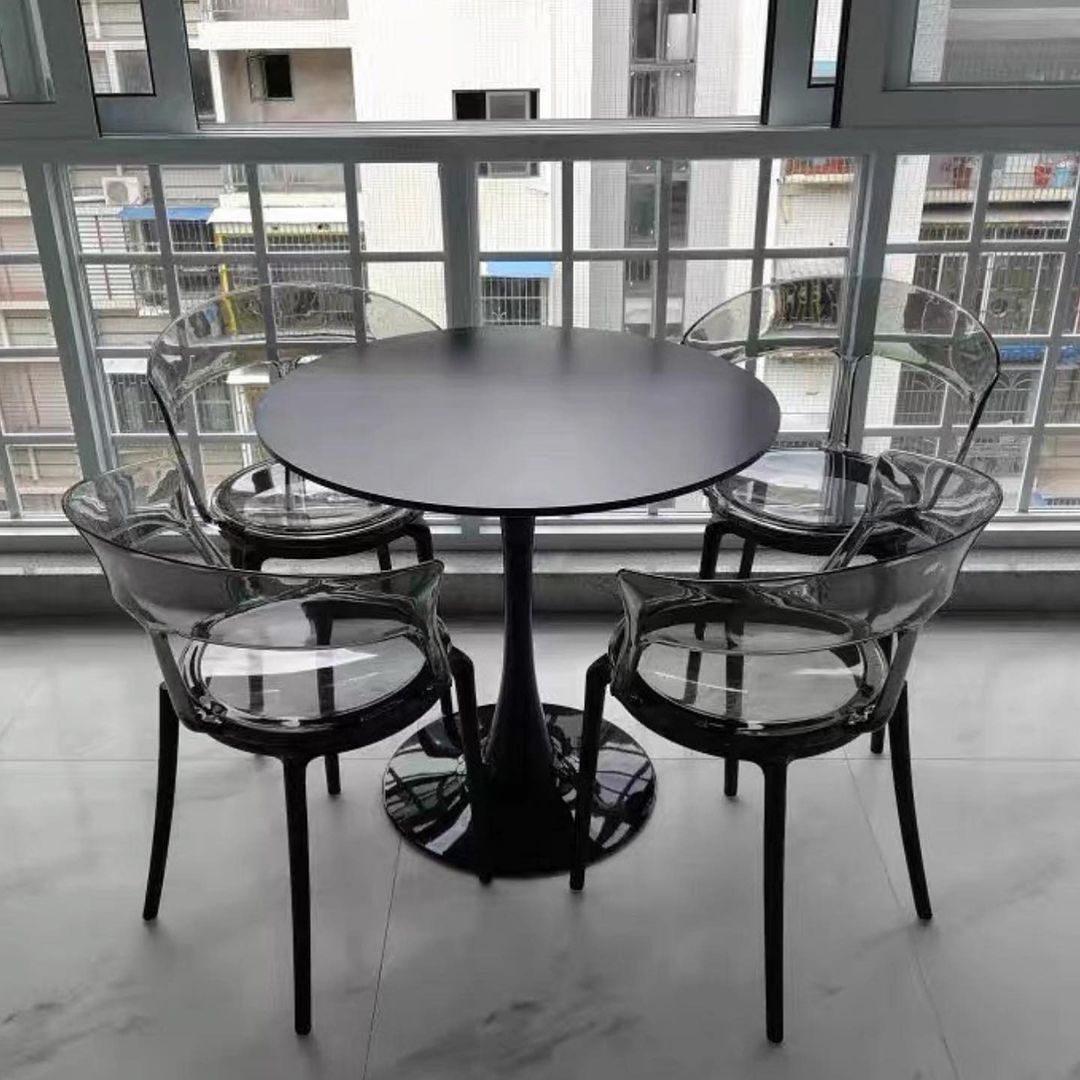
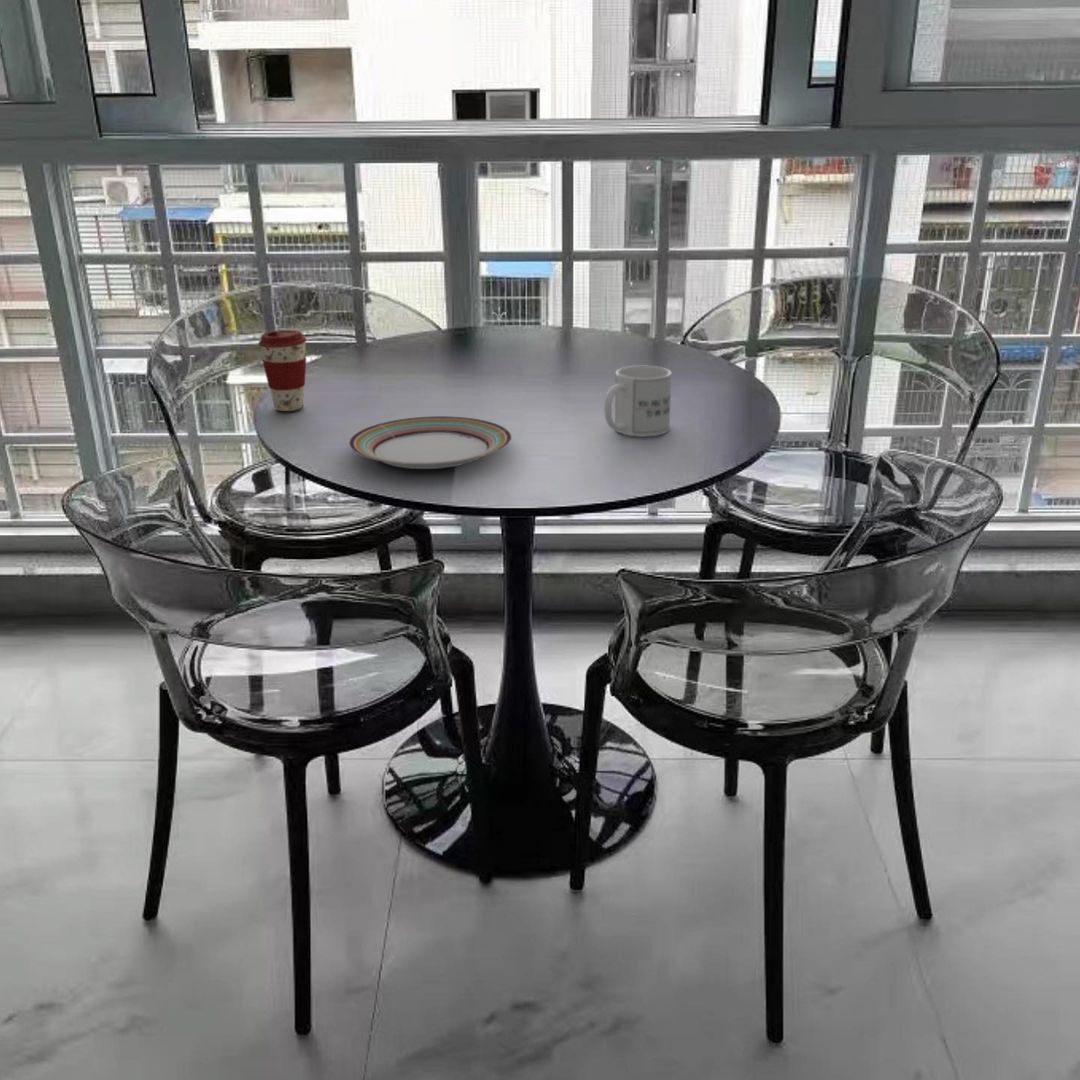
+ mug (634, 402)
+ coffee cup (285, 370)
+ plate (431, 445)
